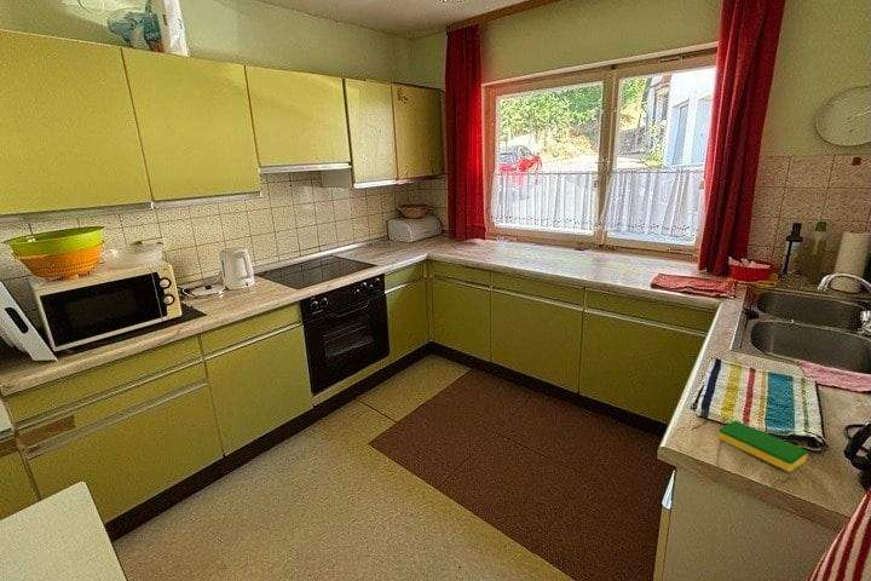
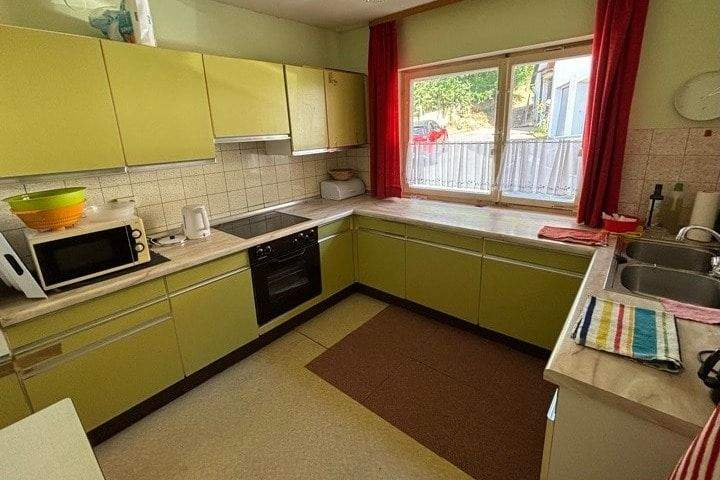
- dish sponge (760, 444)
